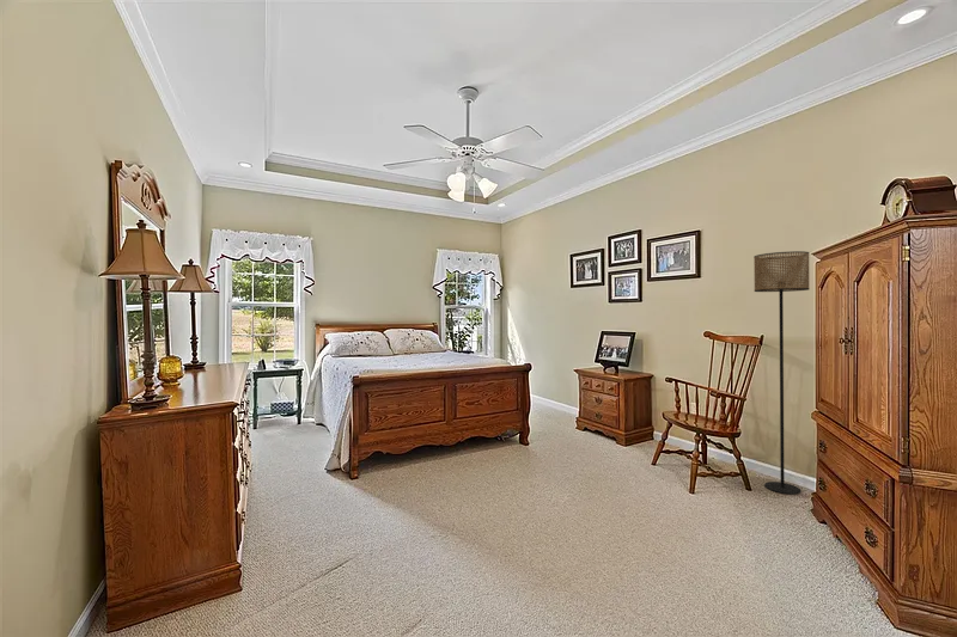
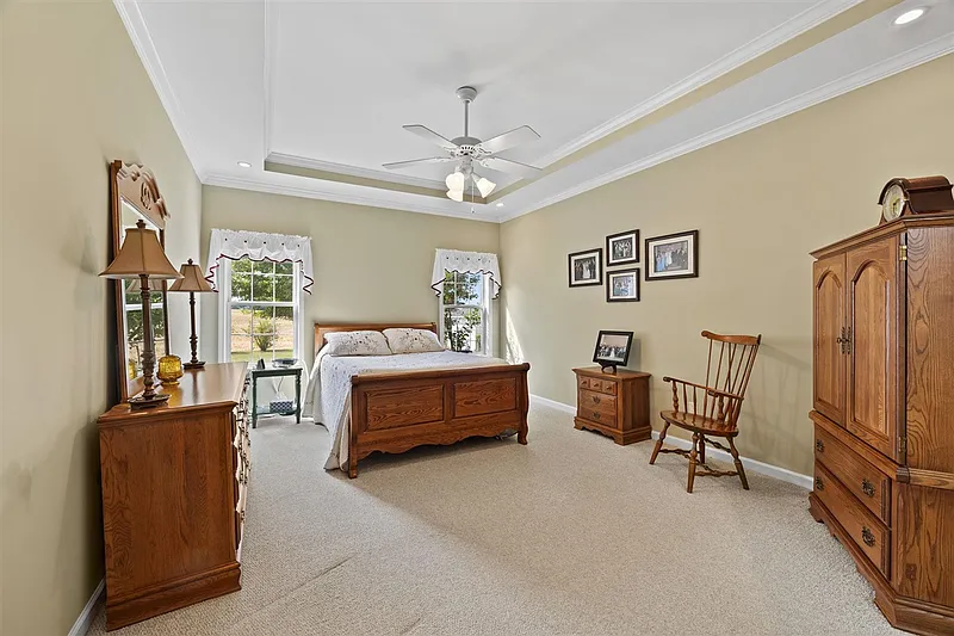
- floor lamp (781, 370)
